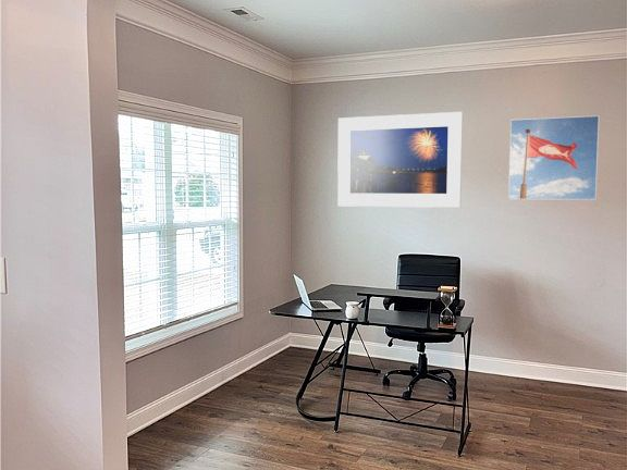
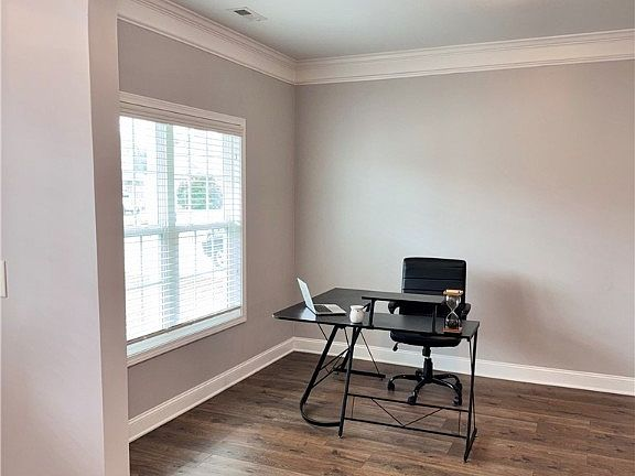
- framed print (396, 161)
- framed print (552, 159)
